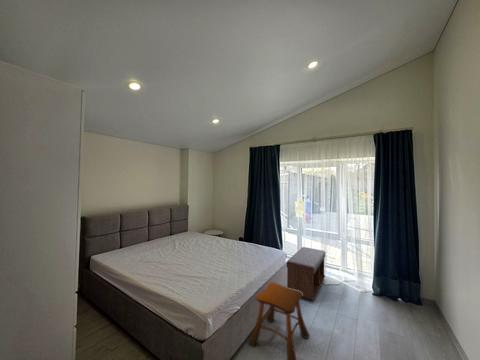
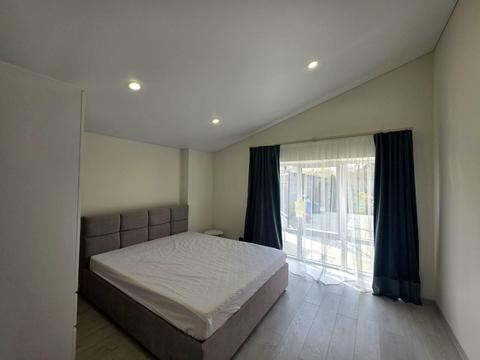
- stool (282, 313)
- bench (307, 270)
